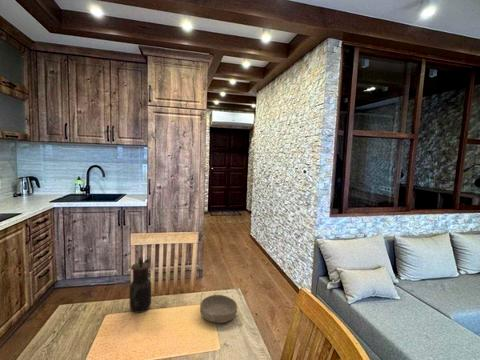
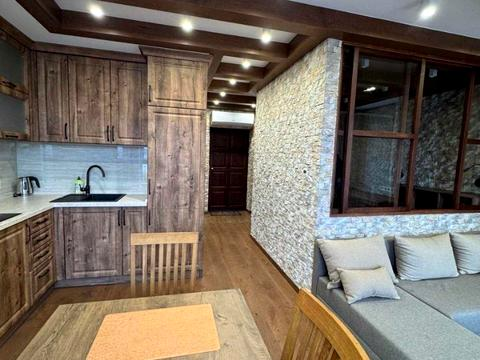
- teapot (140, 282)
- bowl (218, 308)
